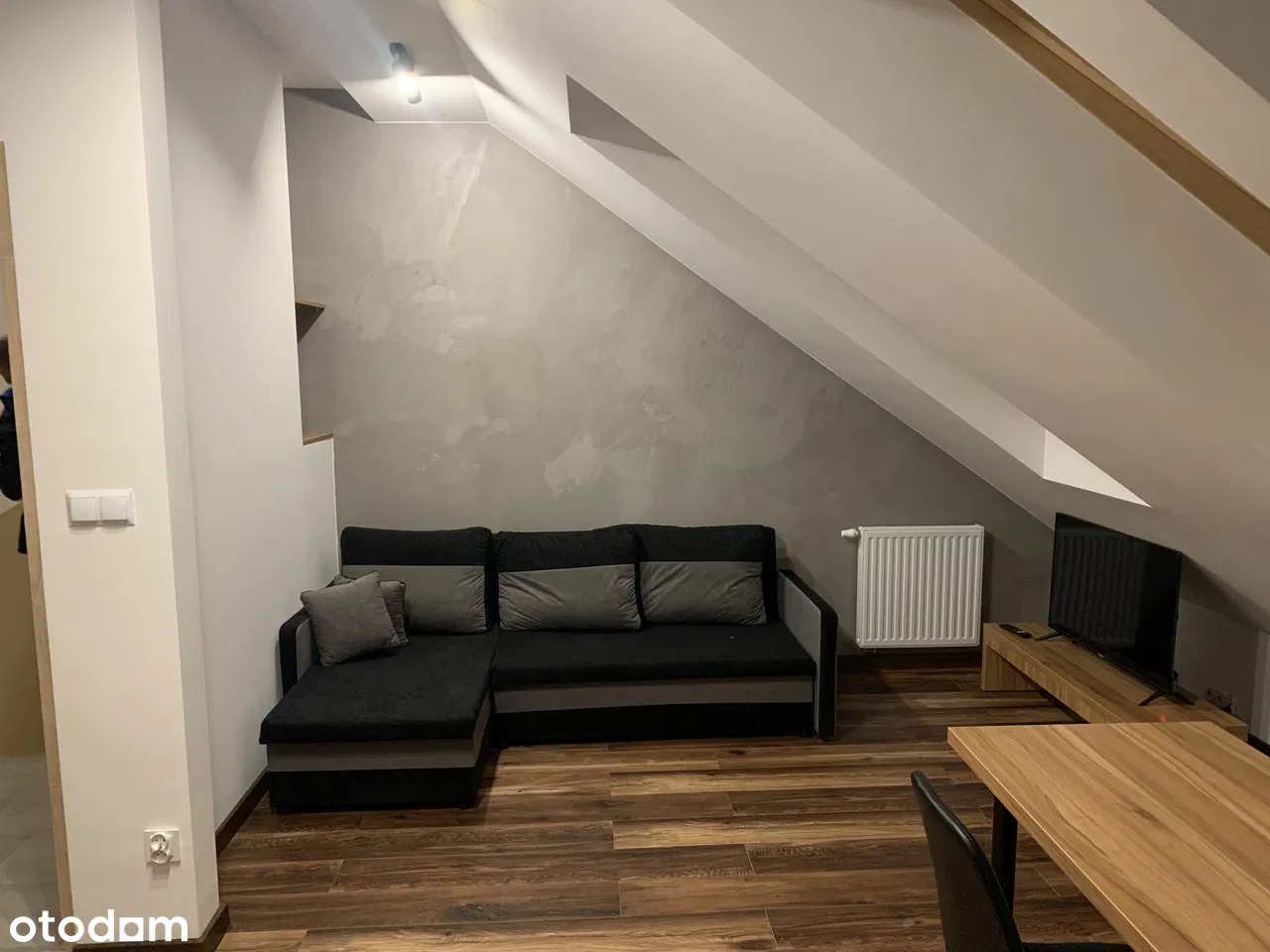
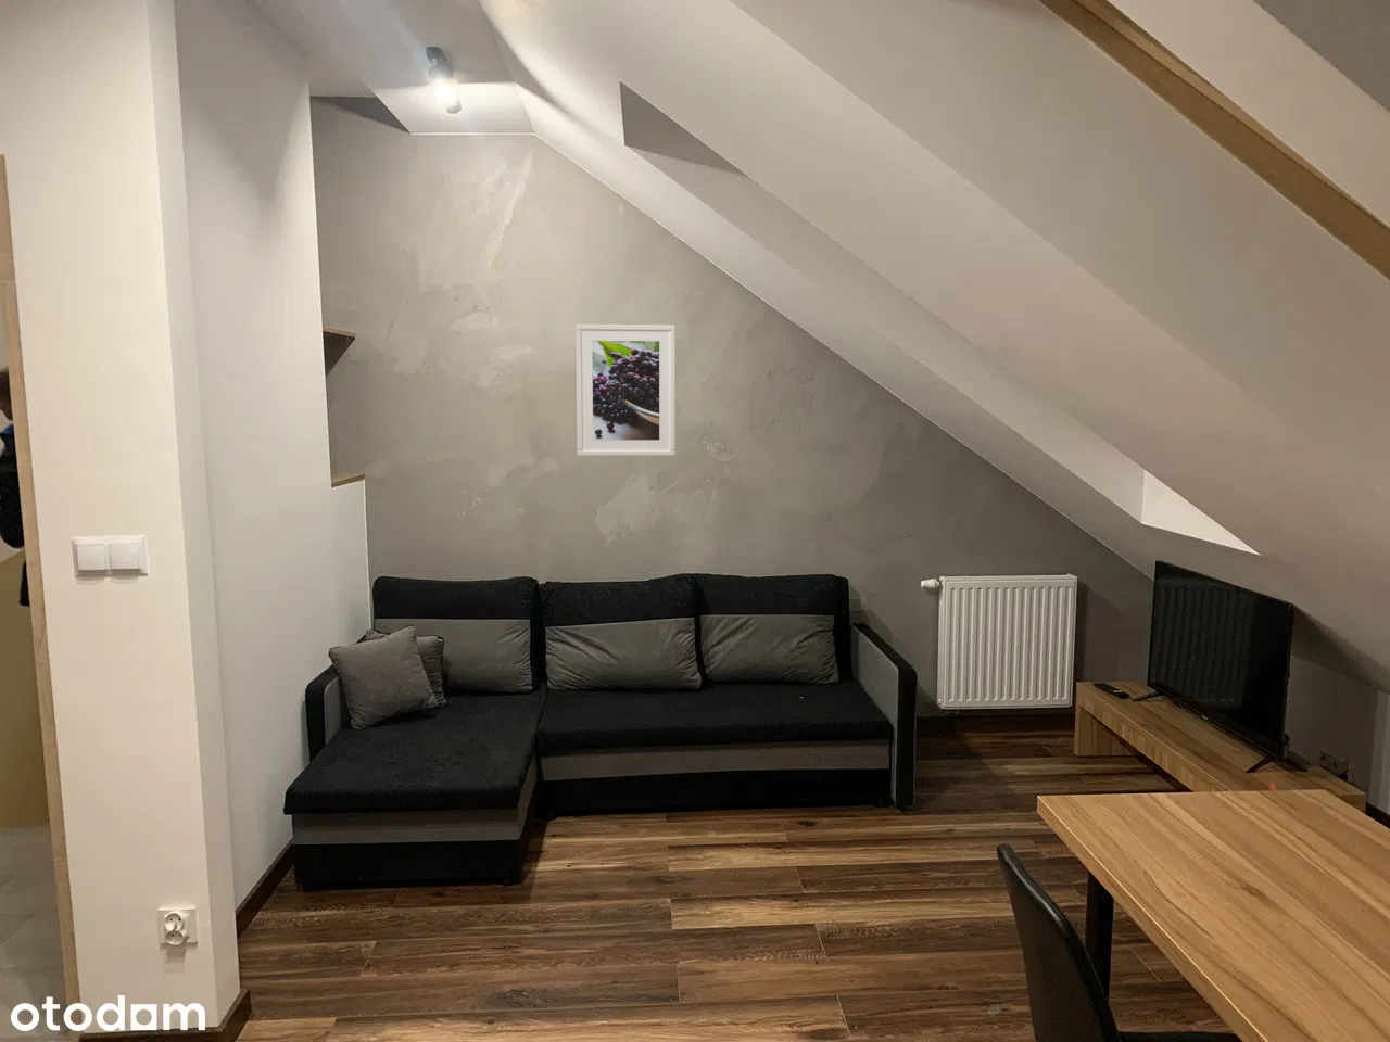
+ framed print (626, 391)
